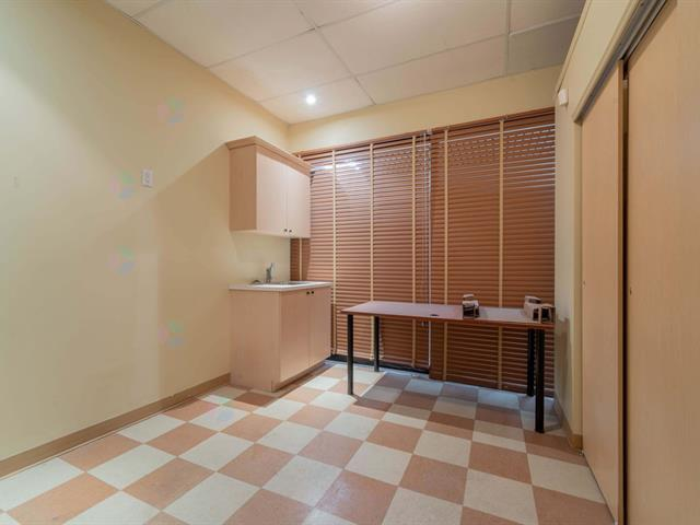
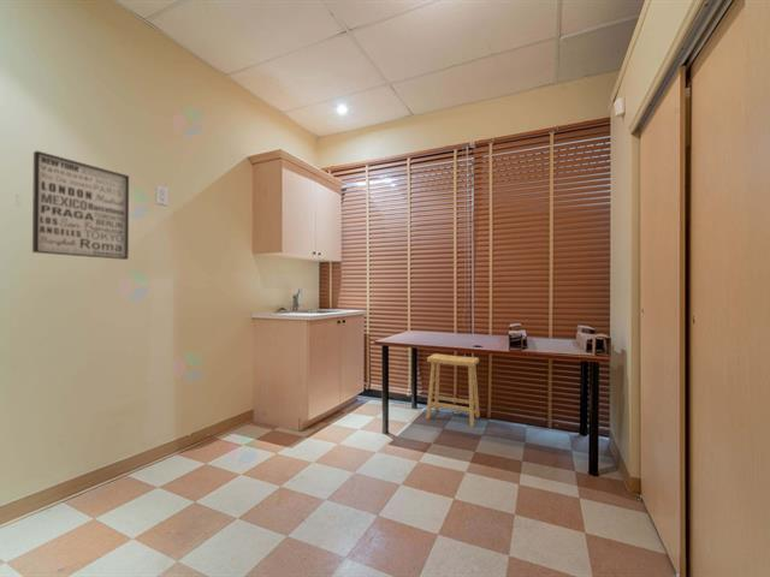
+ stool (449, 397)
+ wall art (84, 210)
